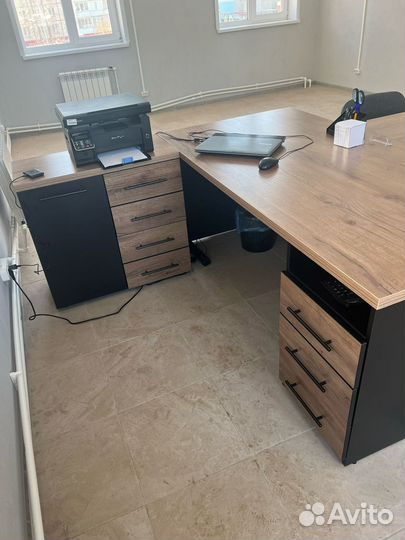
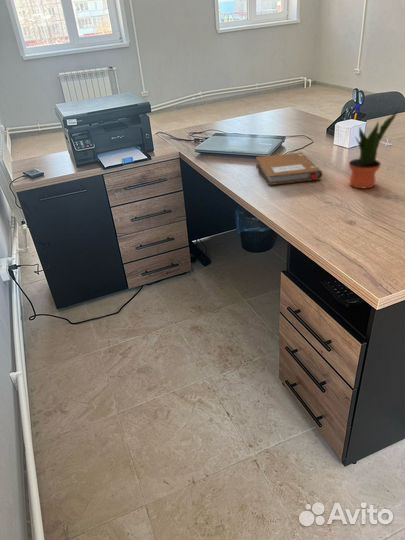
+ potted plant (371, 148)
+ notebook (287, 168)
